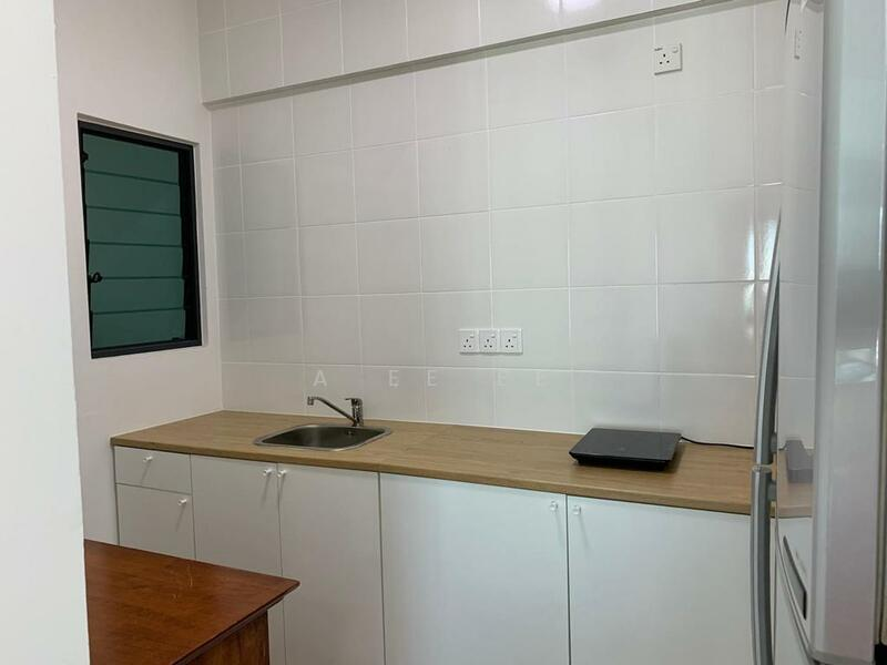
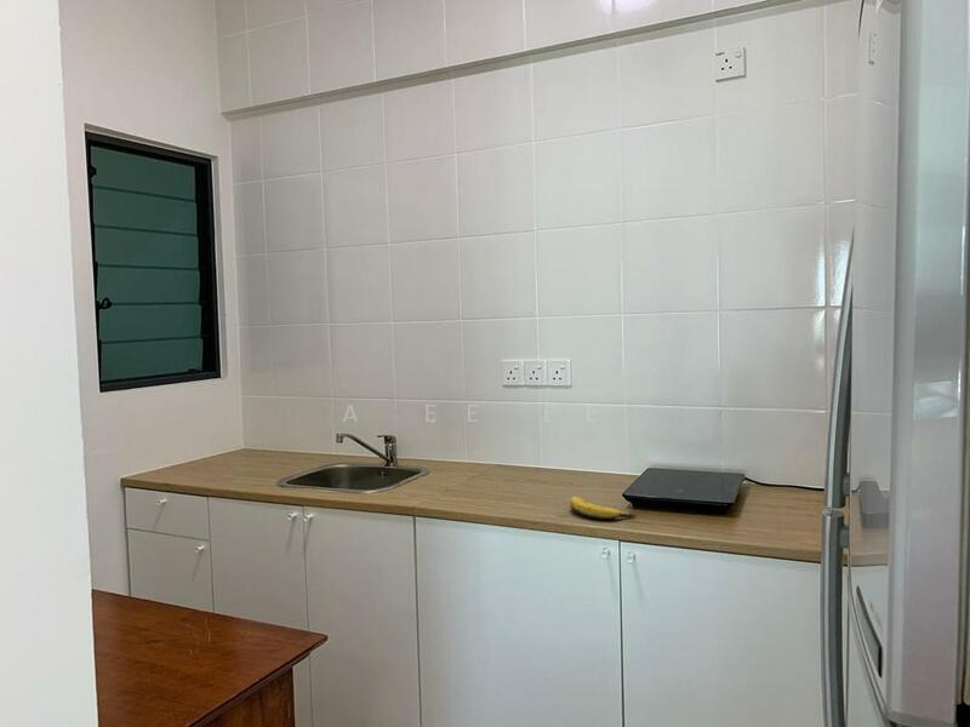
+ banana (598, 508)
